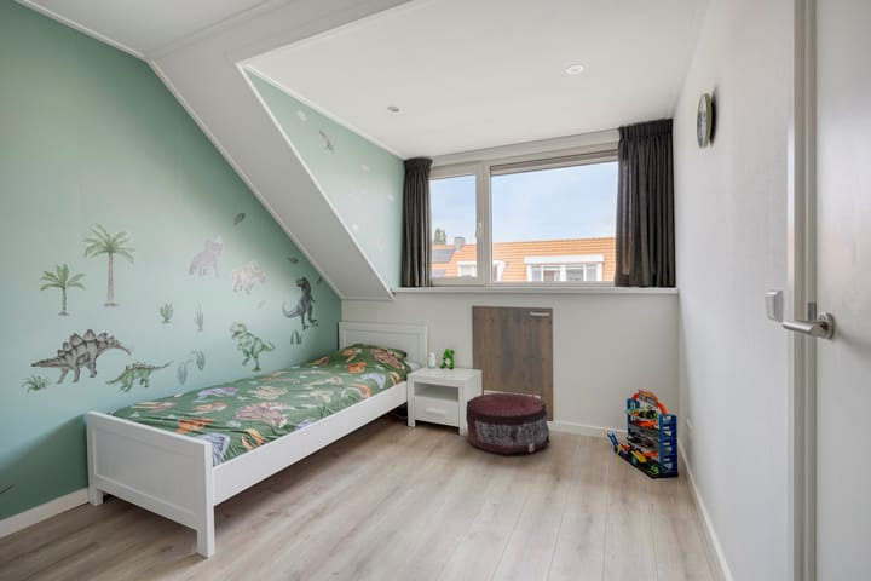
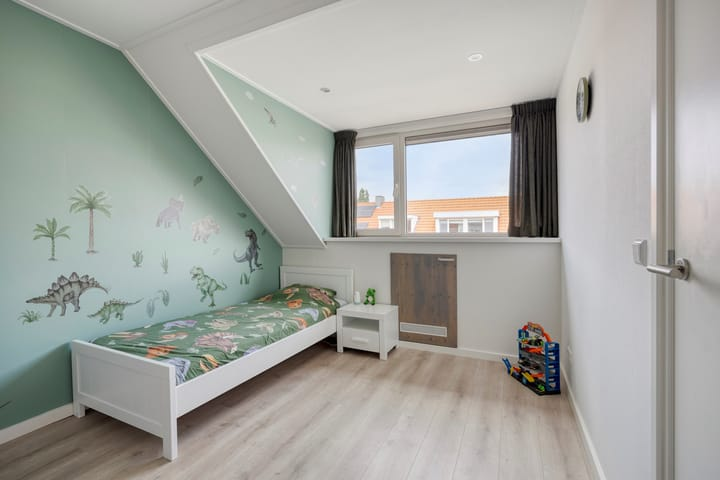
- pouf (507, 418)
